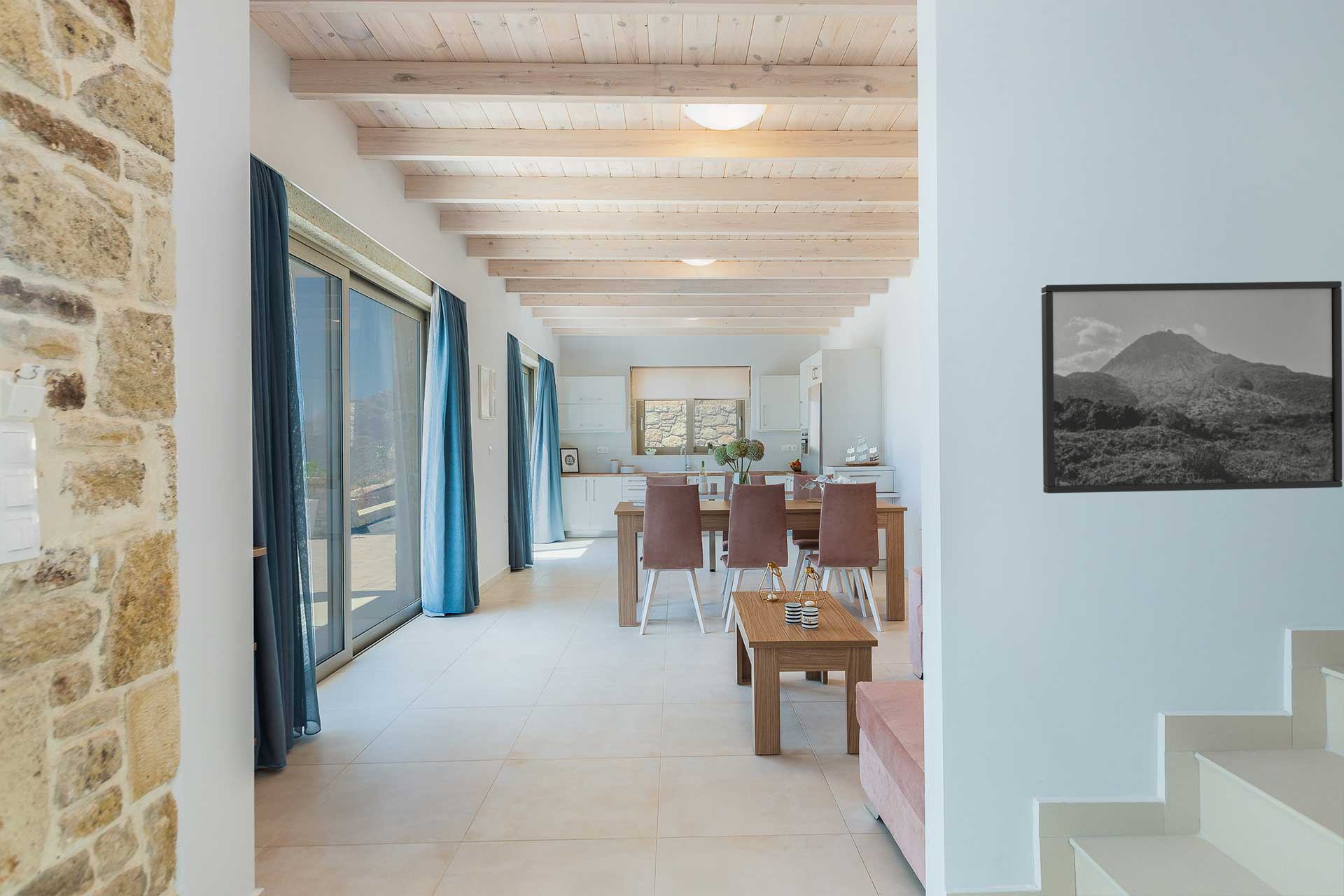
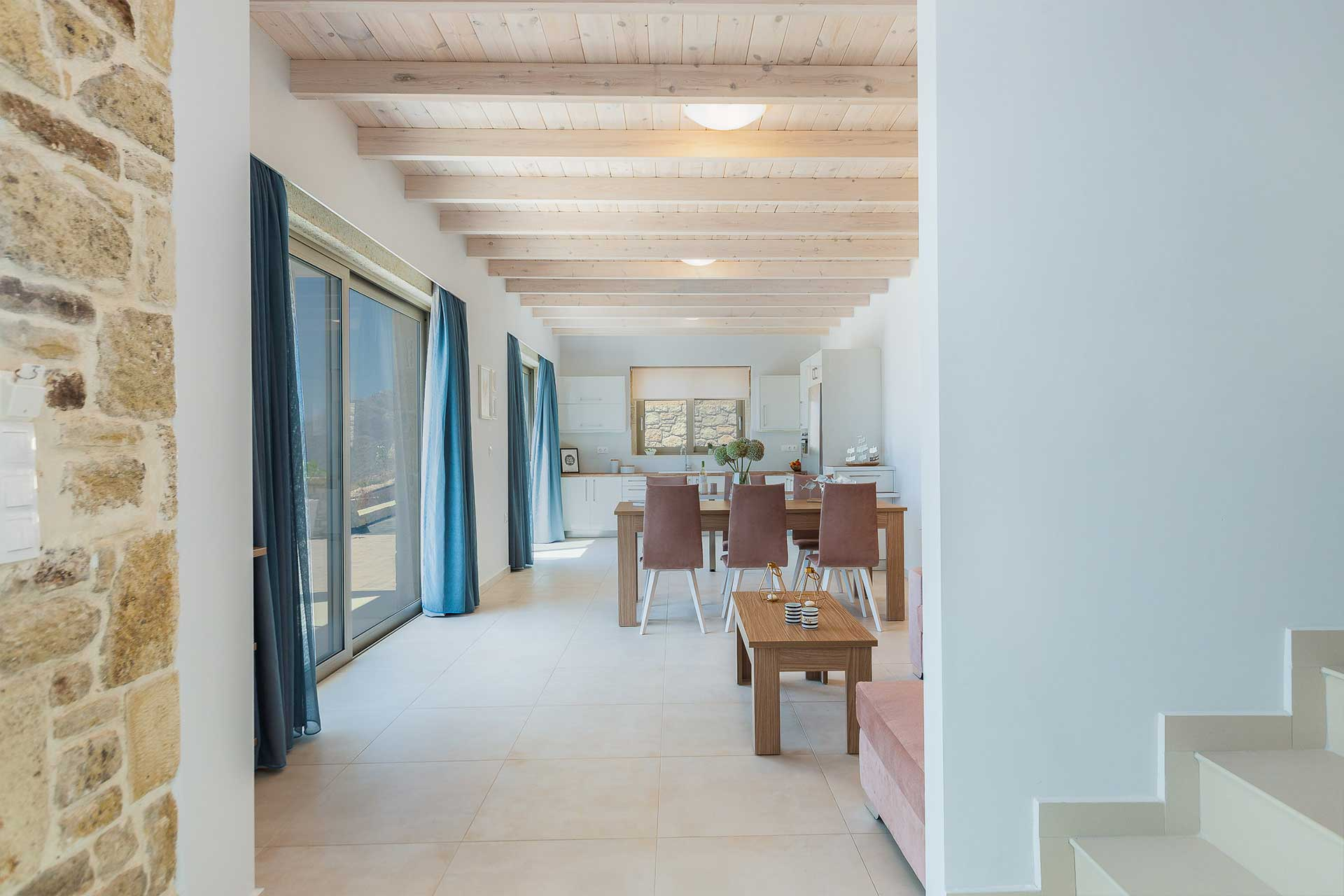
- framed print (1191, 387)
